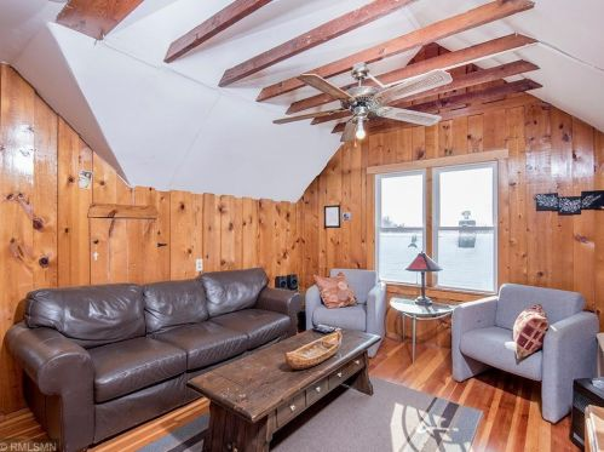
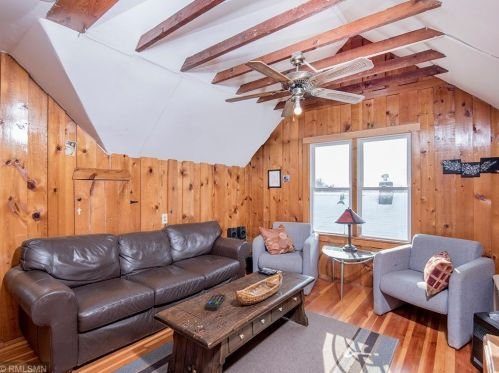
+ remote control (215, 301)
